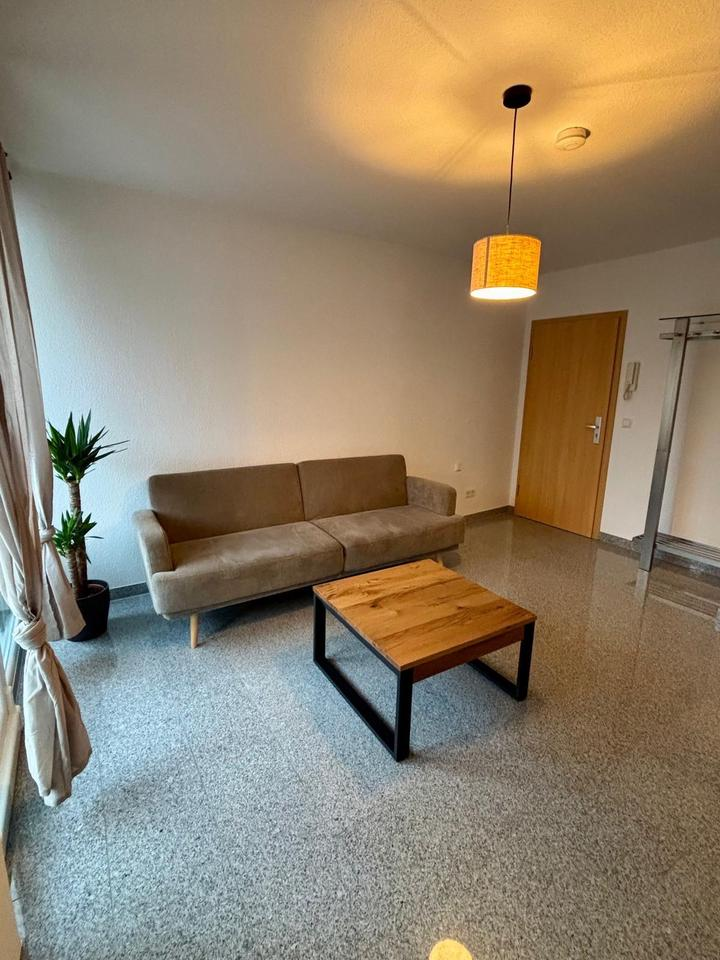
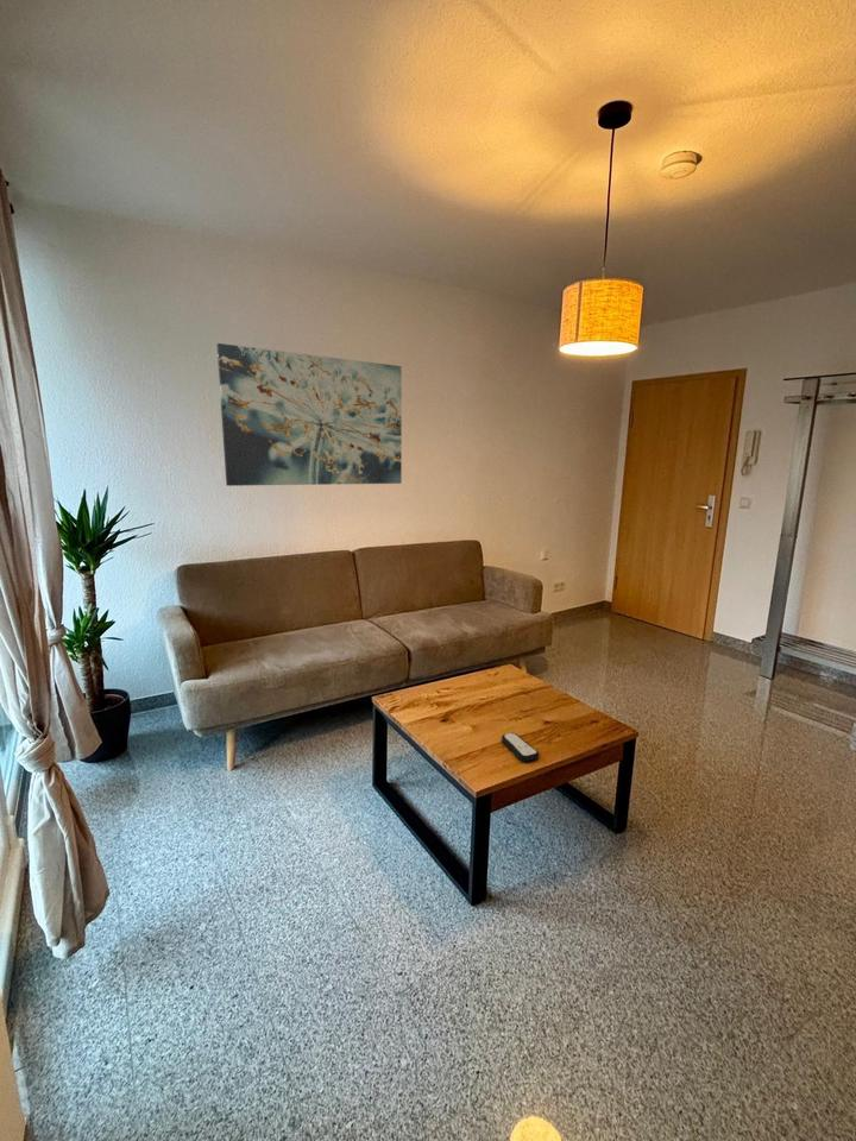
+ wall art (319, 421)
+ remote control (518, 745)
